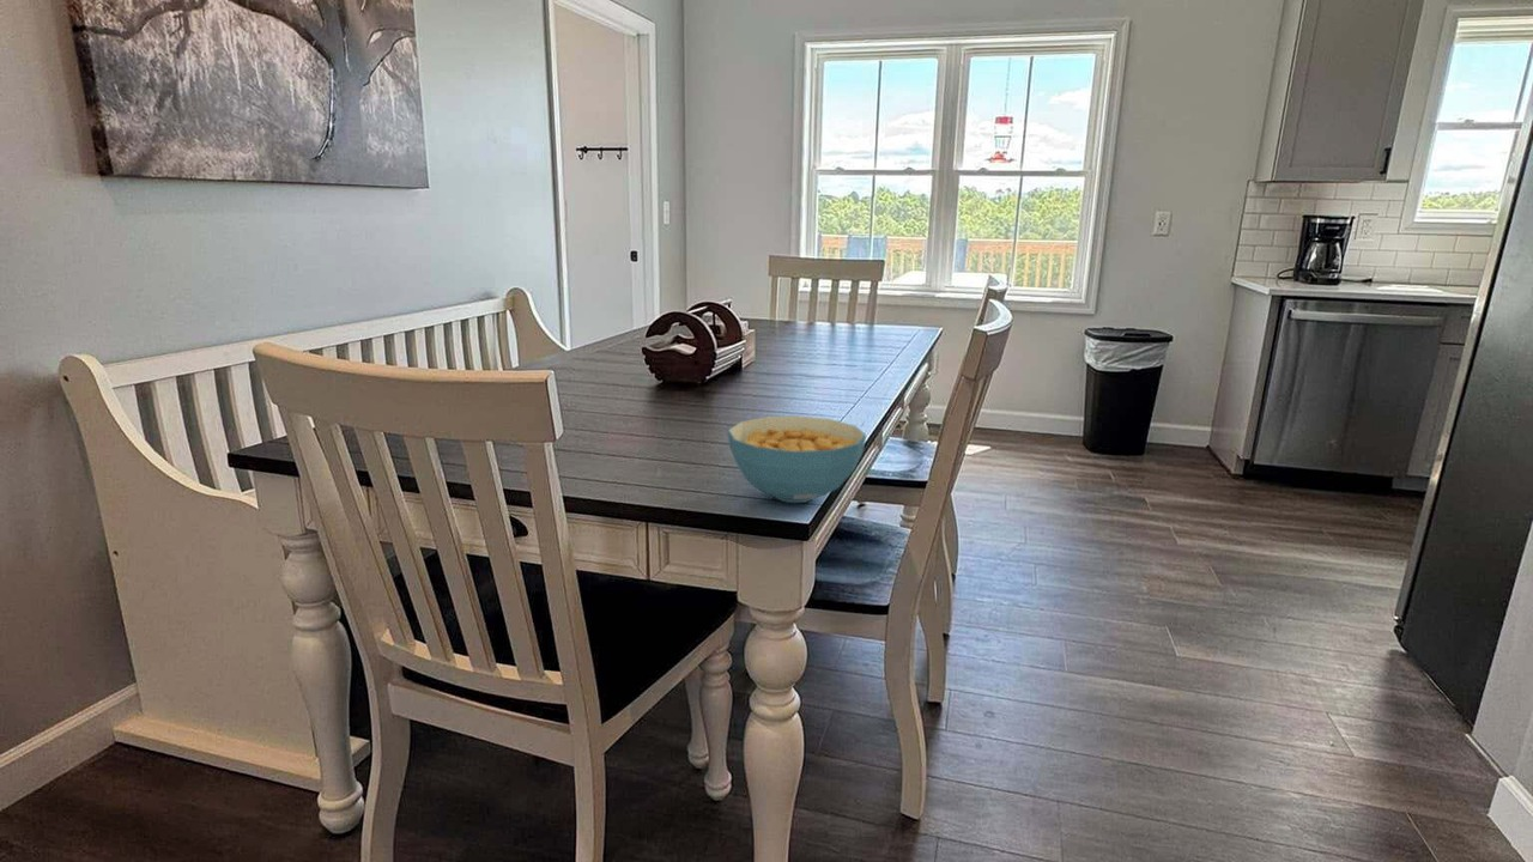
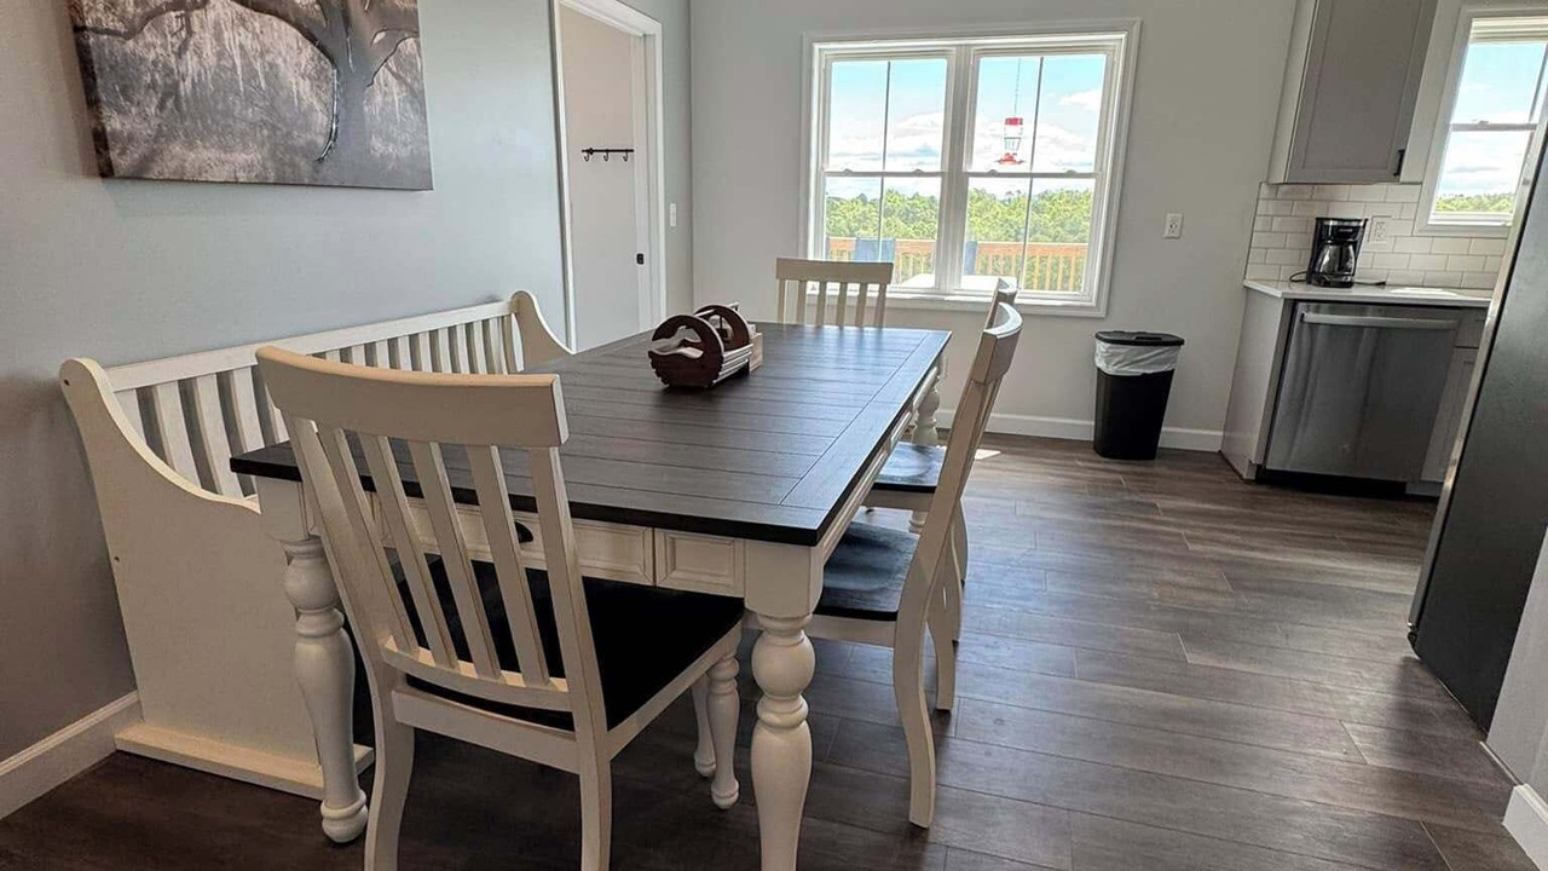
- cereal bowl (795, 465)
